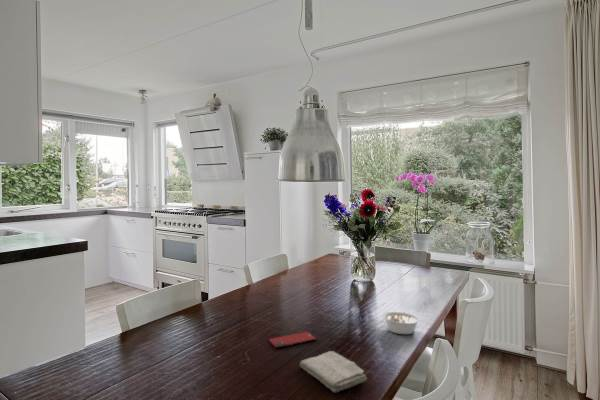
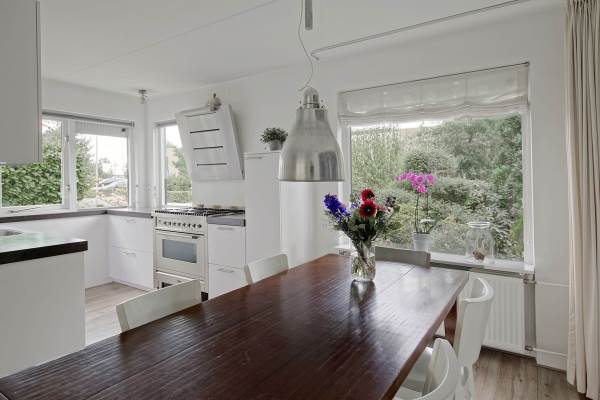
- washcloth (332, 369)
- legume (402, 322)
- smartphone (292, 339)
